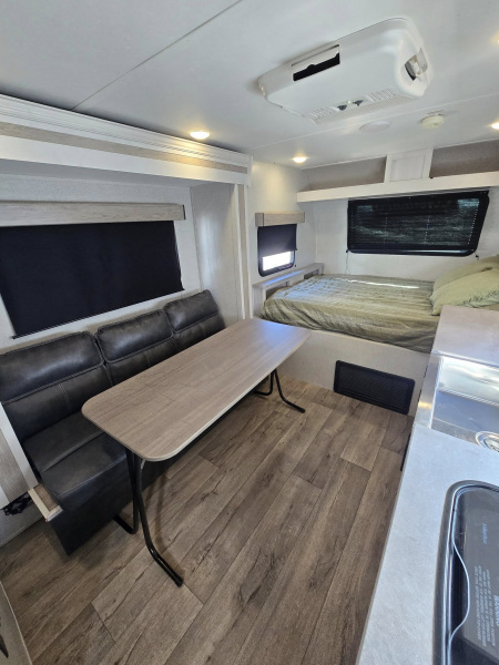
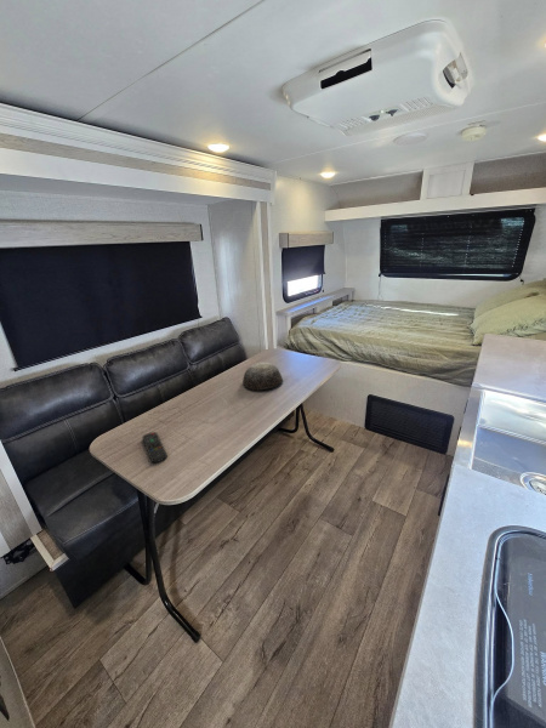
+ remote control (154, 445)
+ bowl (262, 372)
